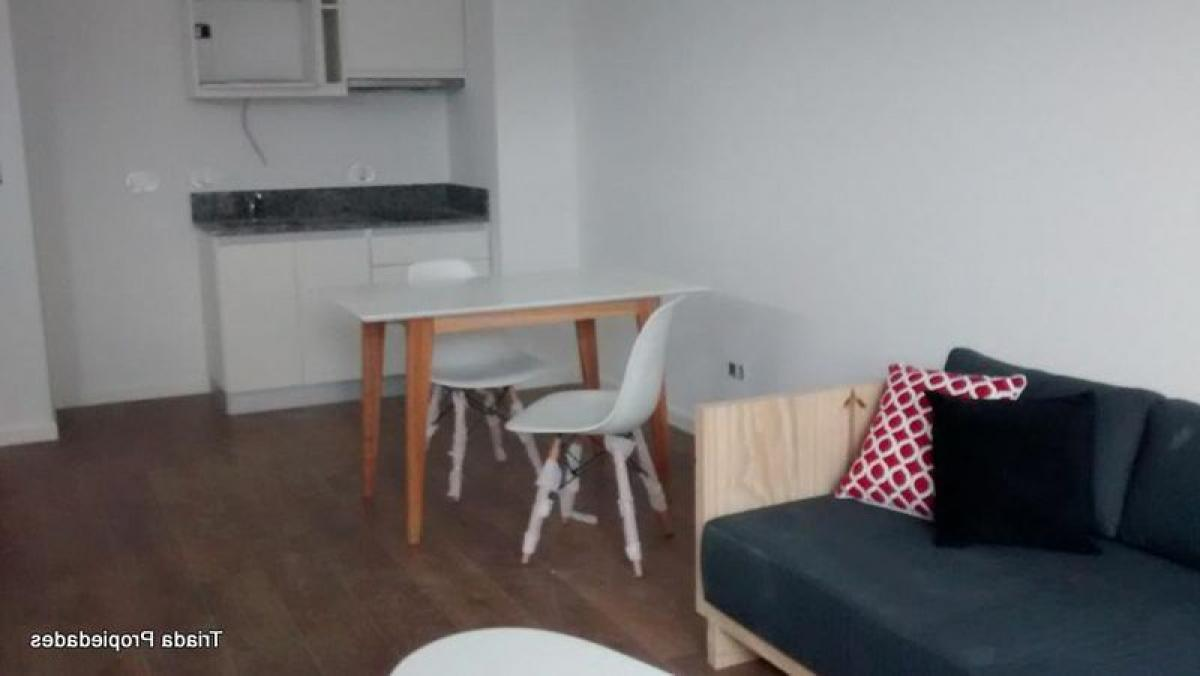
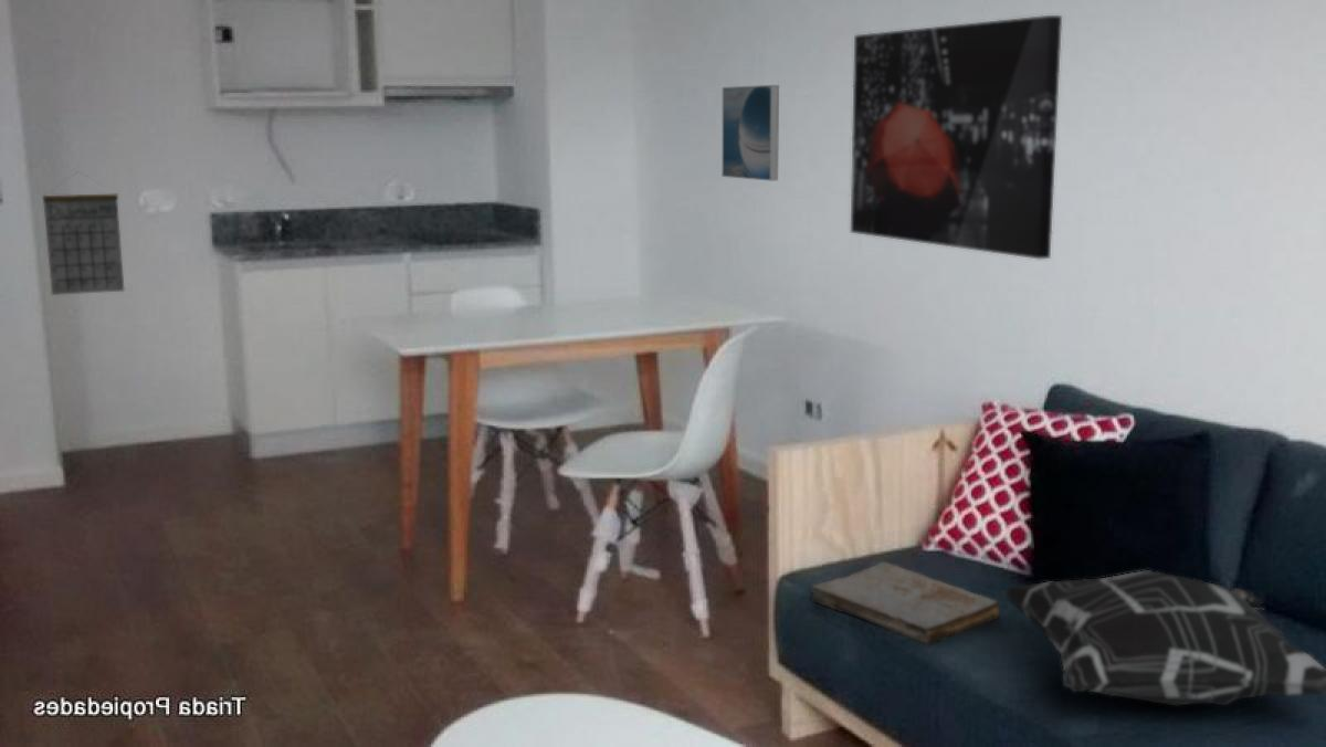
+ calendar (83, 232)
+ decorative pillow (1164, 633)
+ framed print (749, 133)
+ book (905, 600)
+ wall art (943, 136)
